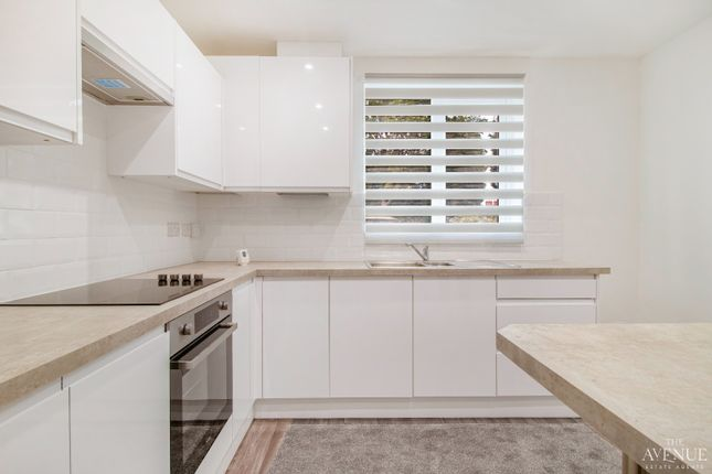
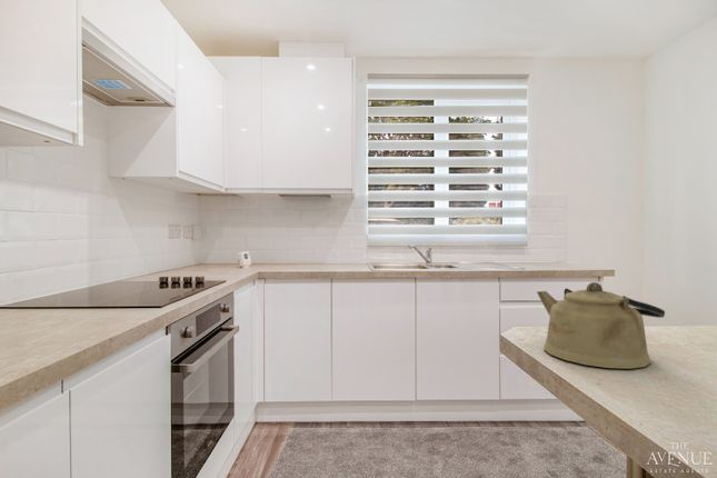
+ kettle (585, 316)
